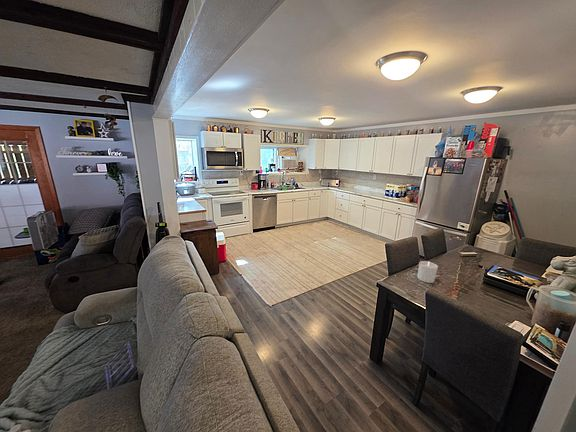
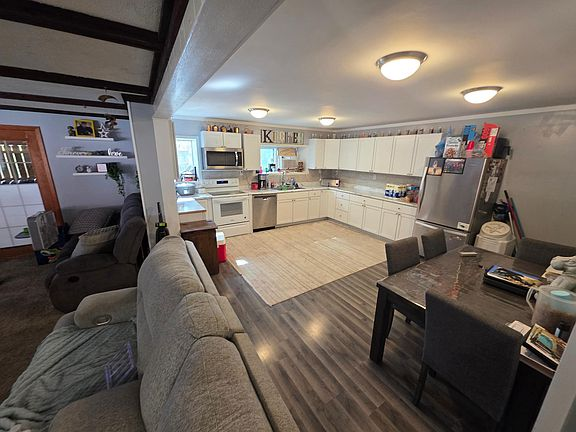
- candle (427, 270)
